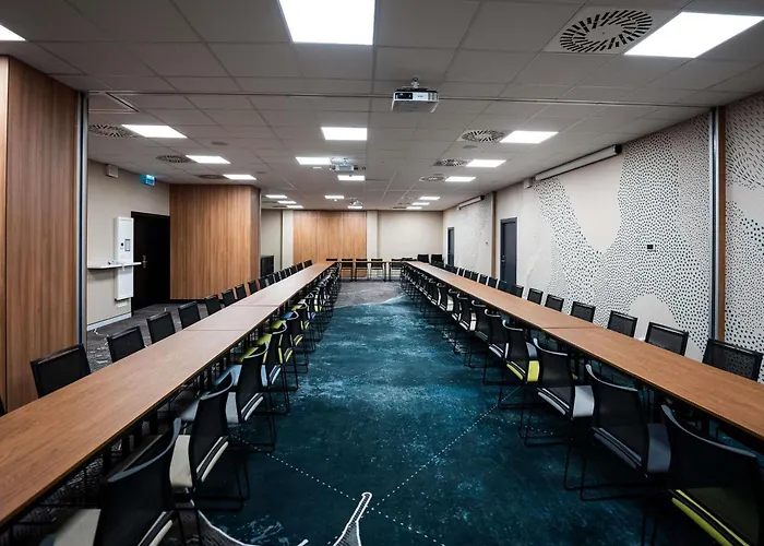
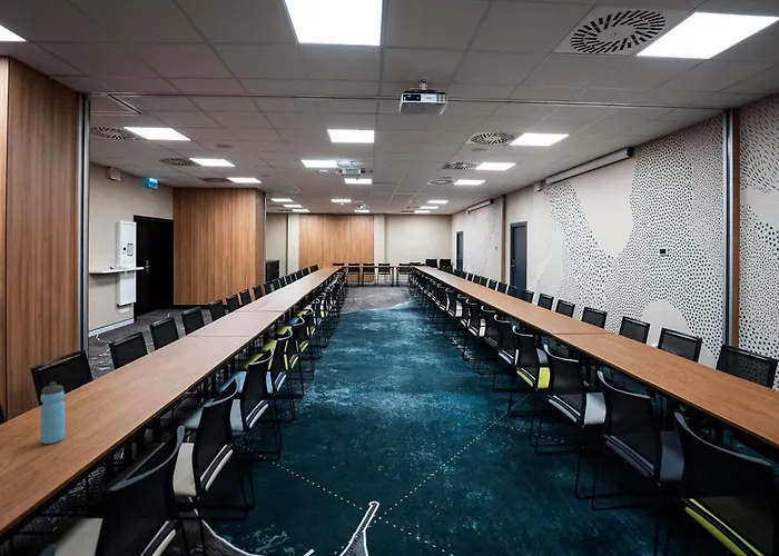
+ water bottle (52, 411)
